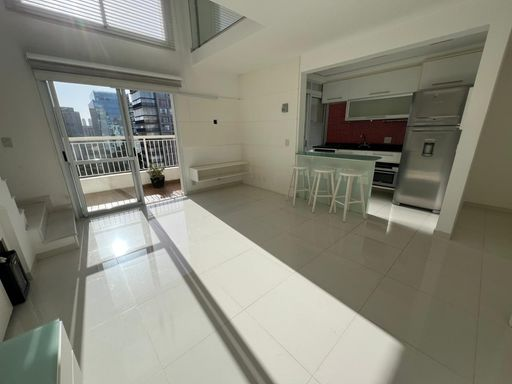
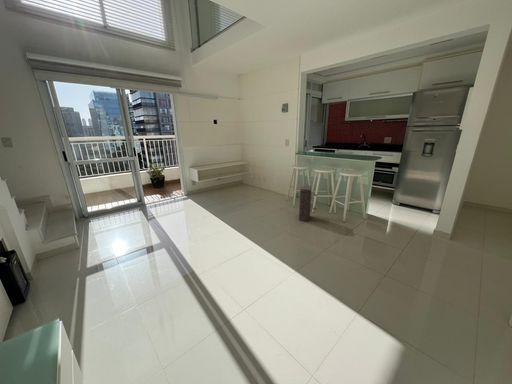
+ speaker (308, 203)
